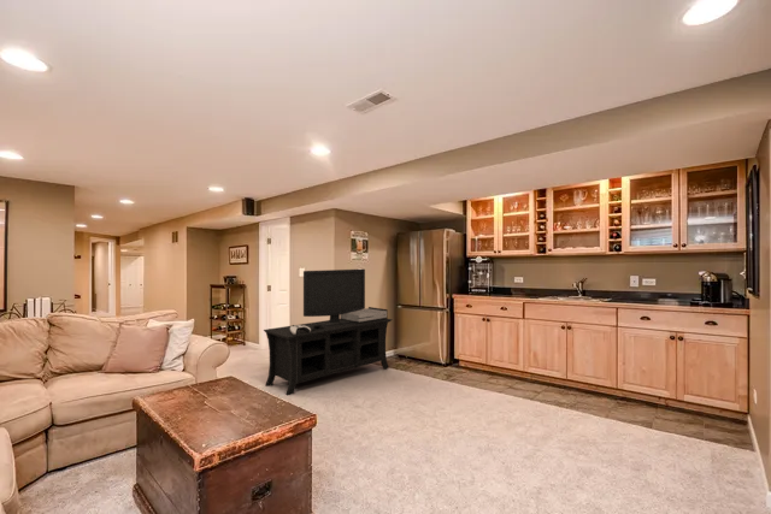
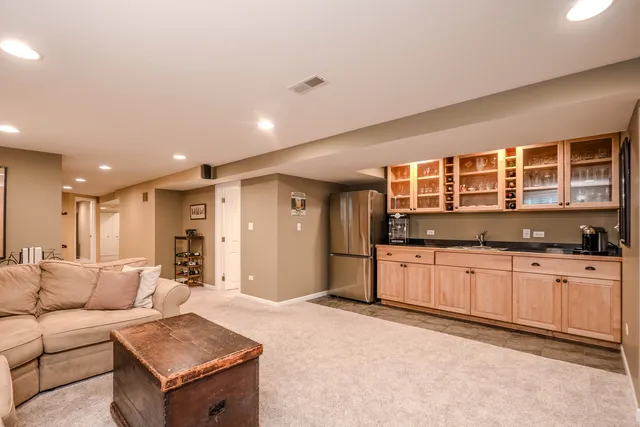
- media console (332, 323)
